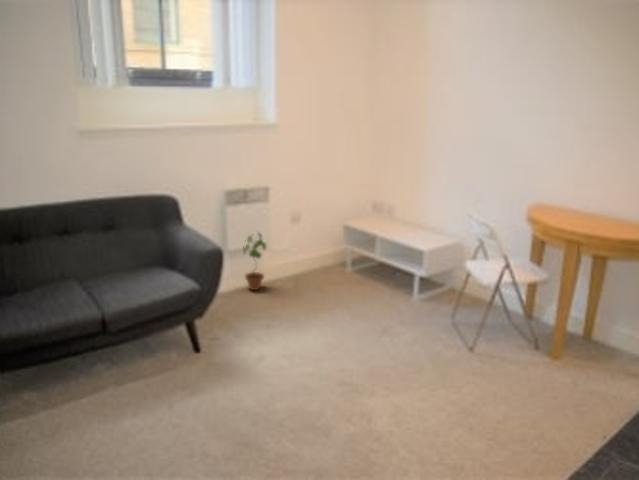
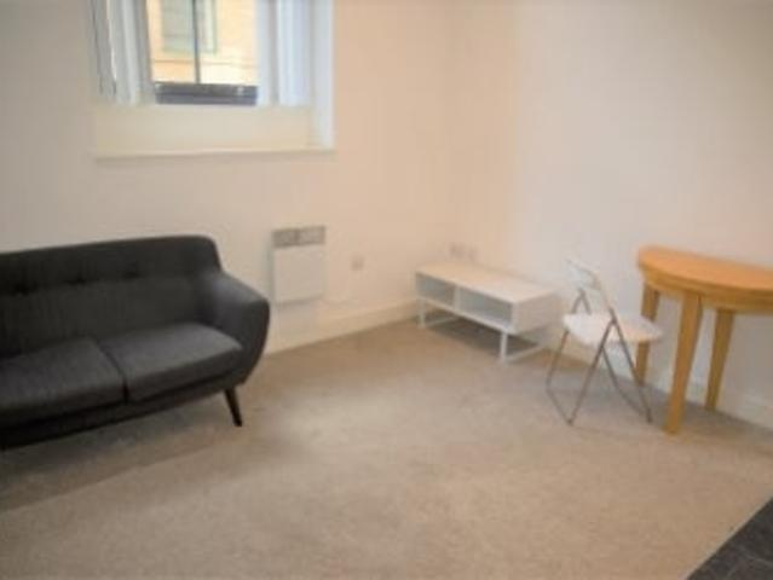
- potted plant (255, 261)
